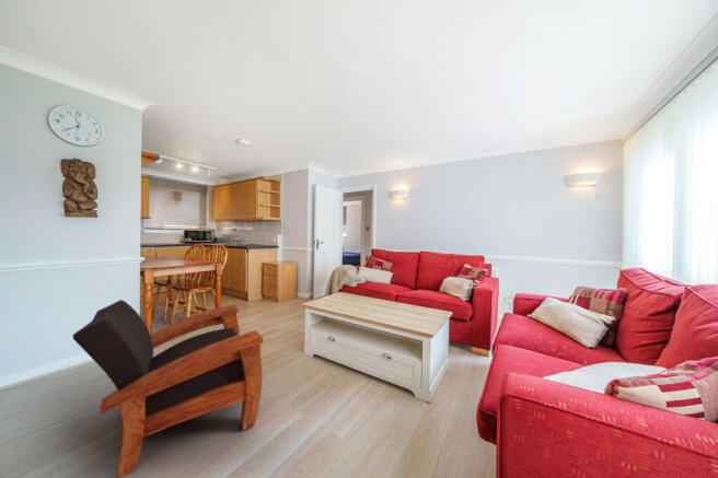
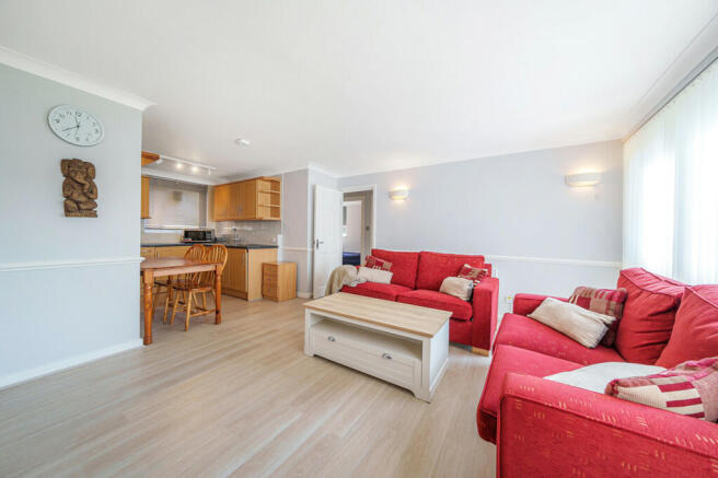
- armchair (180, 357)
